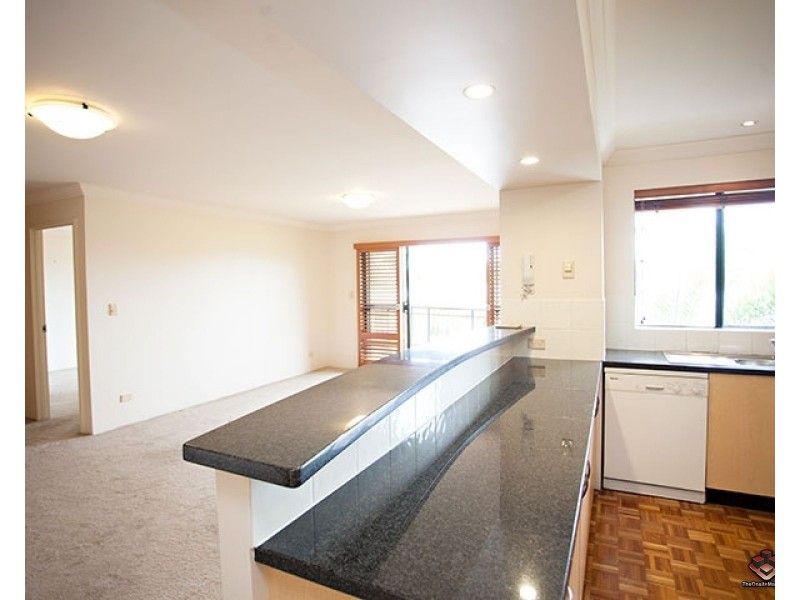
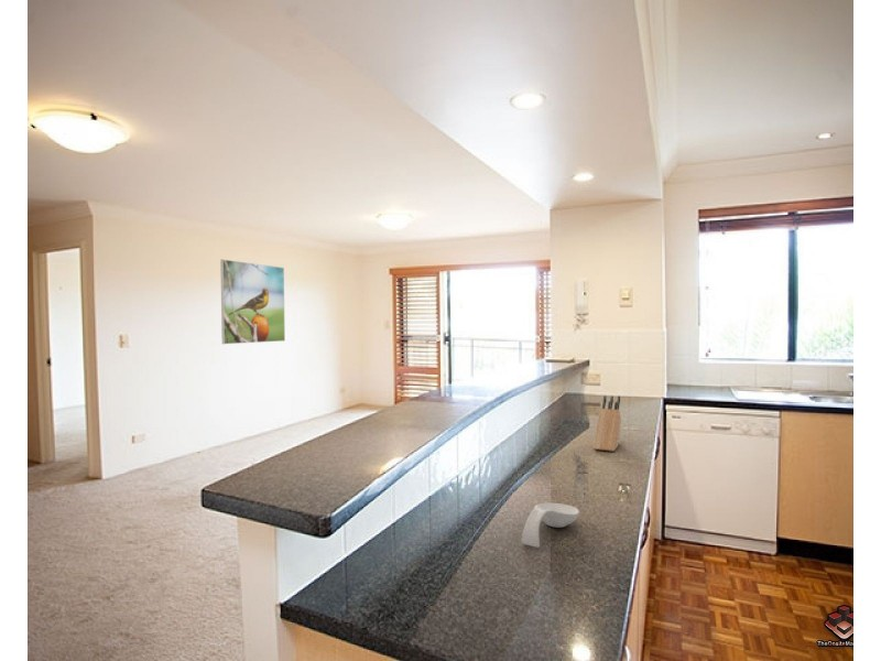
+ knife block (608, 421)
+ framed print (254, 303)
+ spoon rest (548, 517)
